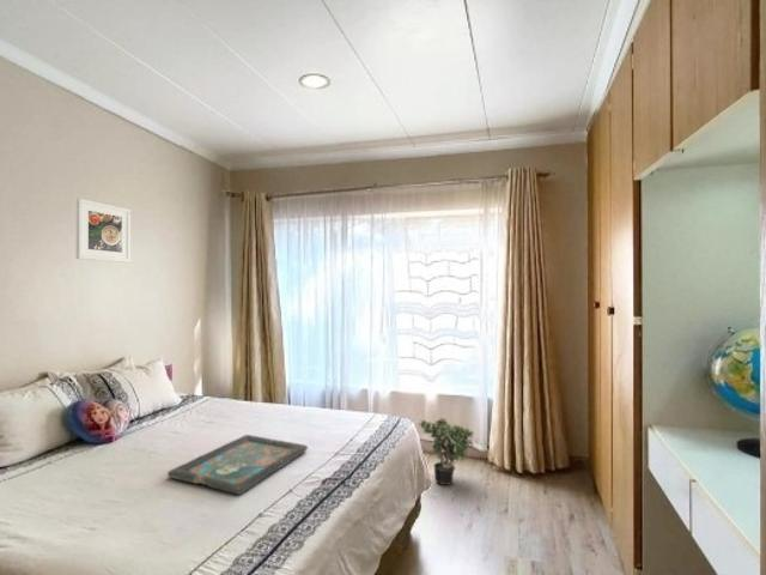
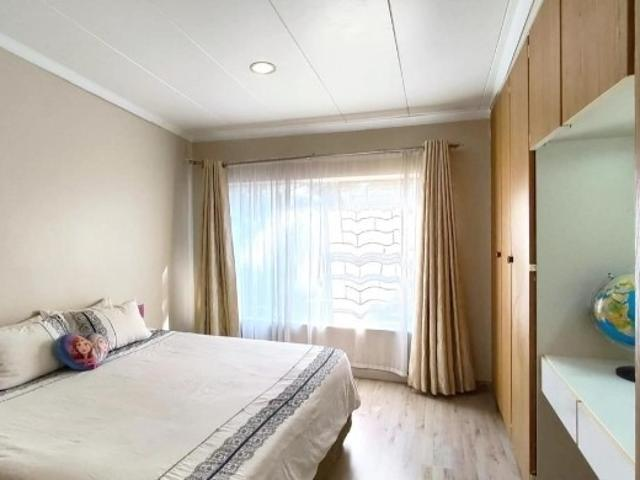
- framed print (104, 232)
- decorative tray (243, 460)
- potted plant (445, 450)
